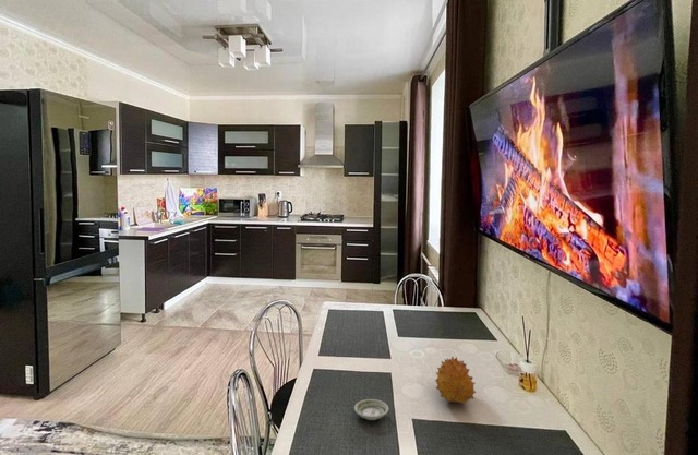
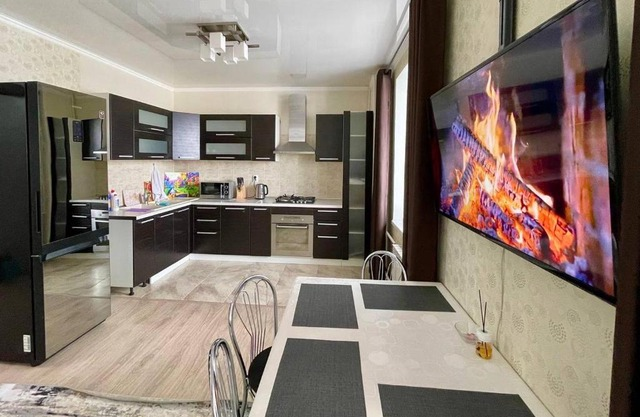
- fruit (454, 379)
- saucer (371, 411)
